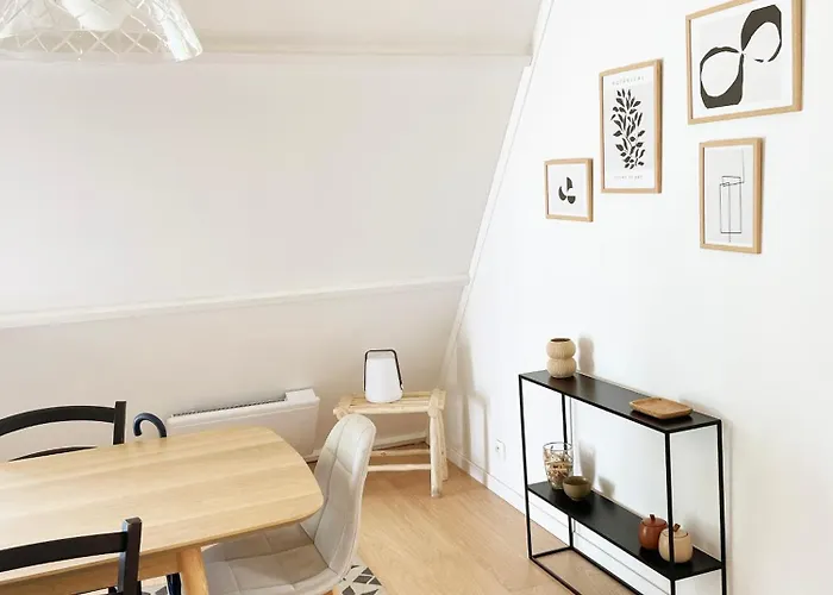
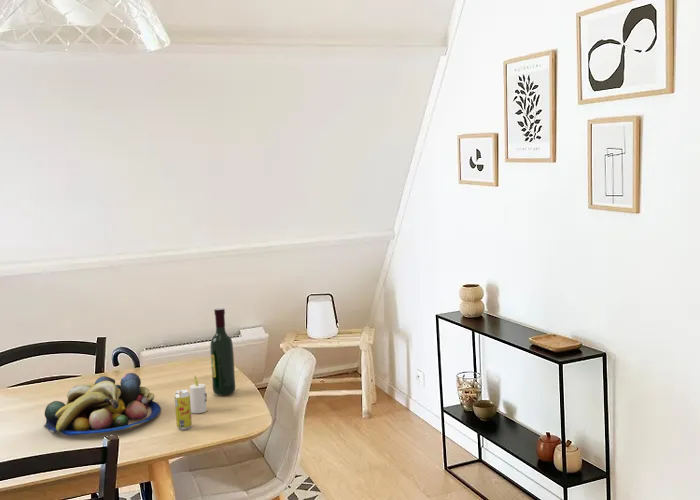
+ wine bottle (221, 351)
+ beverage can (183, 408)
+ candle (198, 393)
+ fruit bowl (104, 398)
